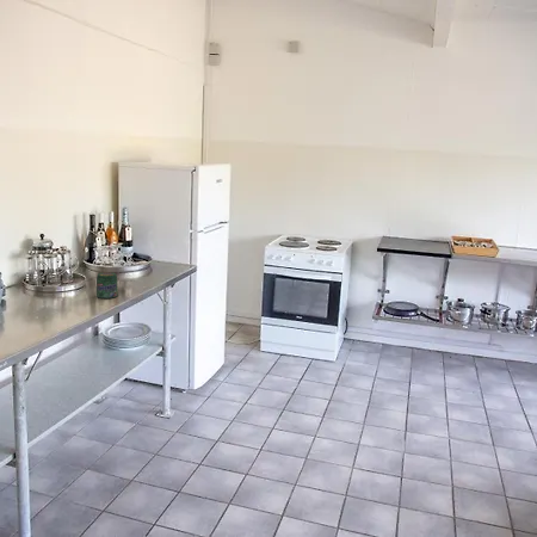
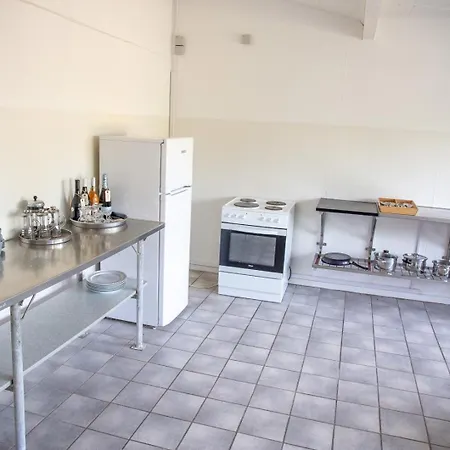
- jar (106, 284)
